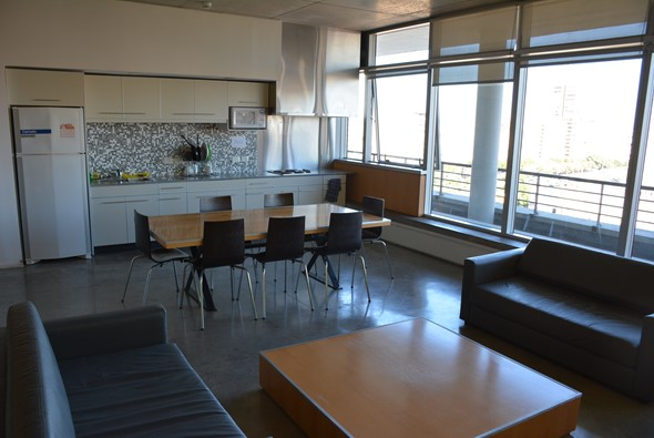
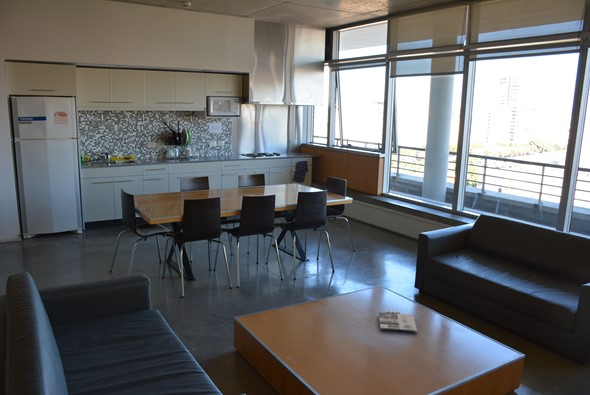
+ magazine (396, 319)
